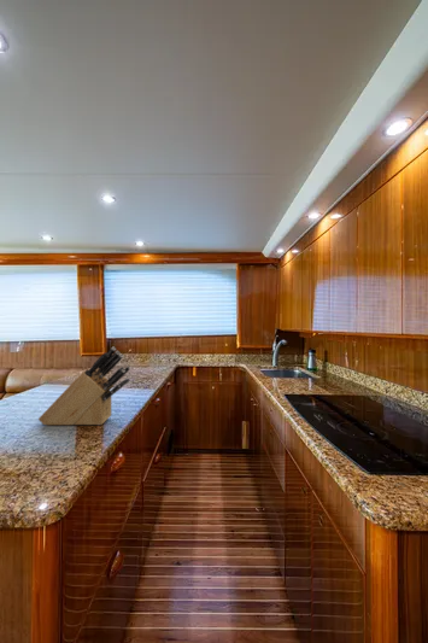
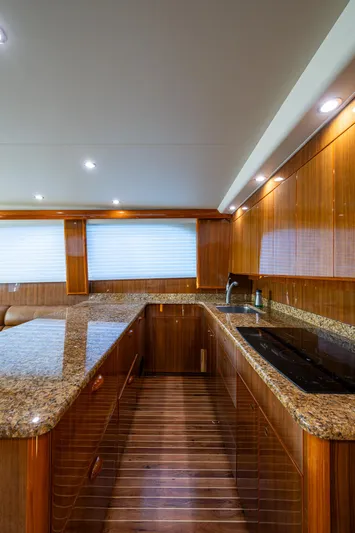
- knife block (86, 384)
